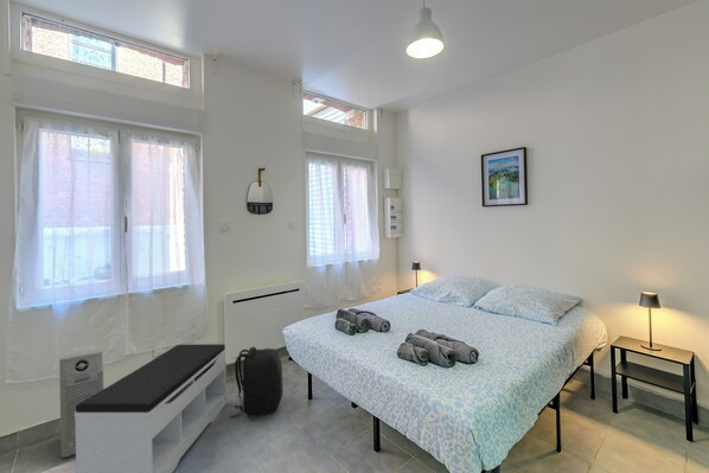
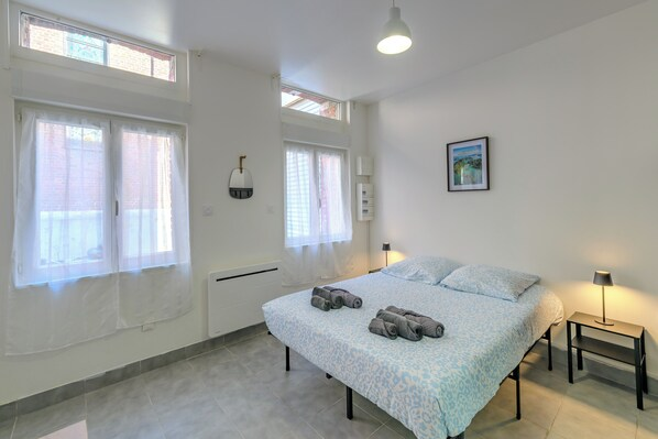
- air purifier (82, 395)
- backpack (257, 378)
- bench (166, 404)
